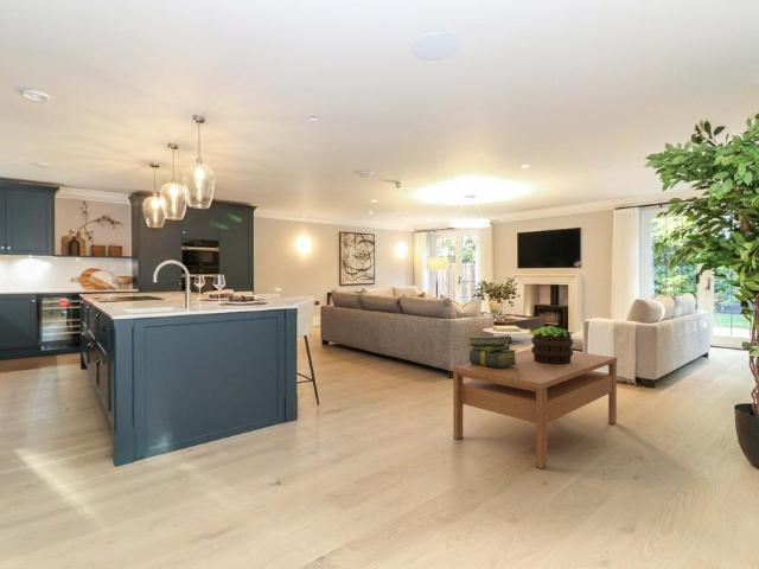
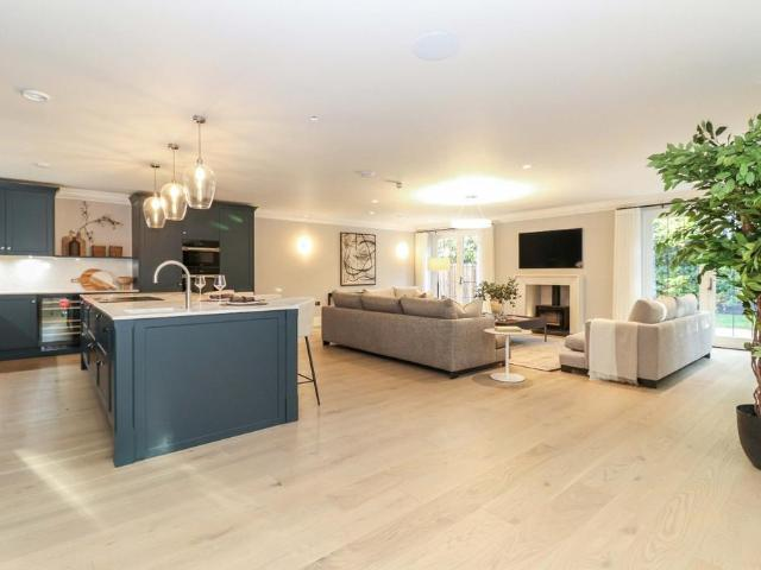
- coffee table (538, 395)
- stack of books (490, 350)
- potted plant (551, 343)
